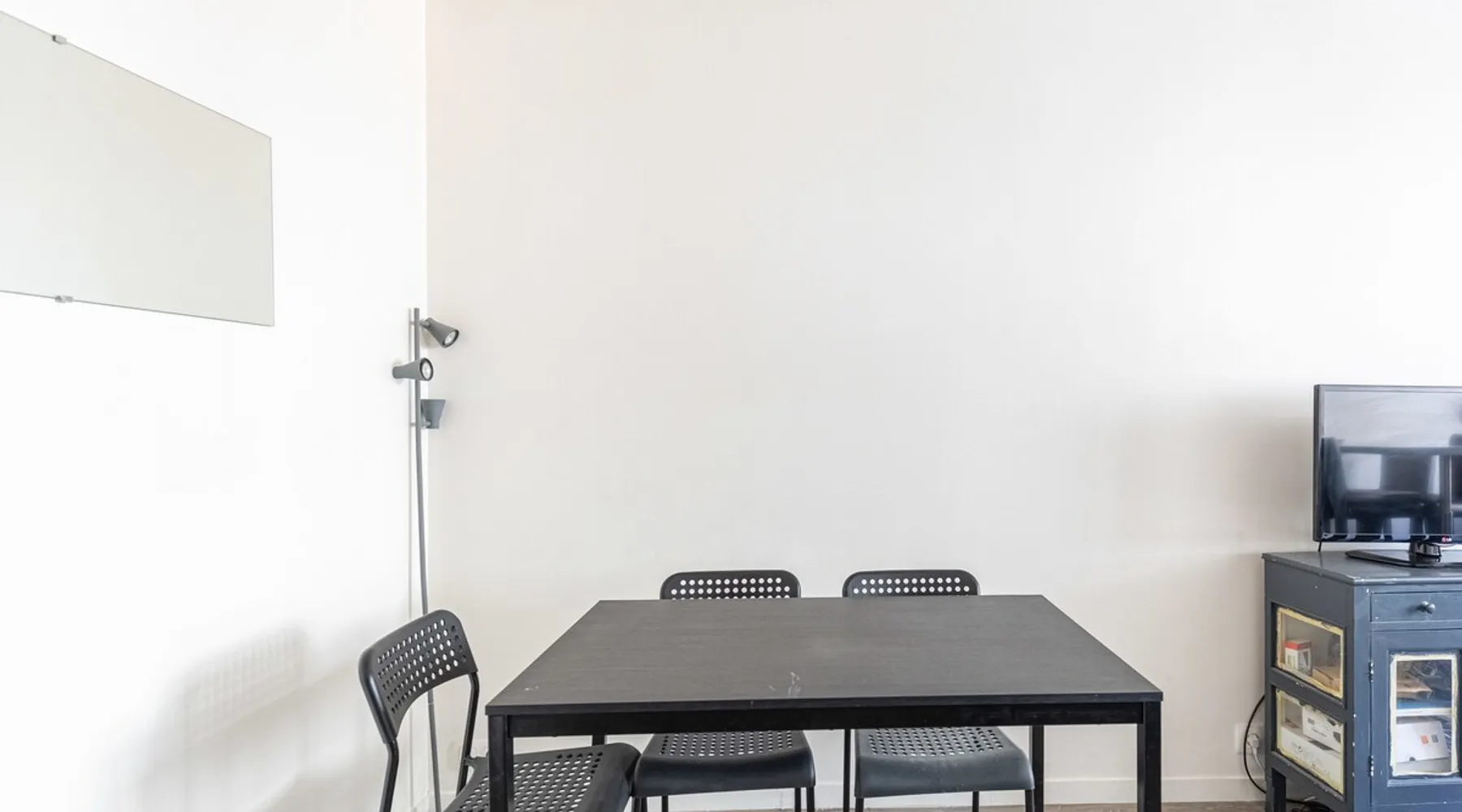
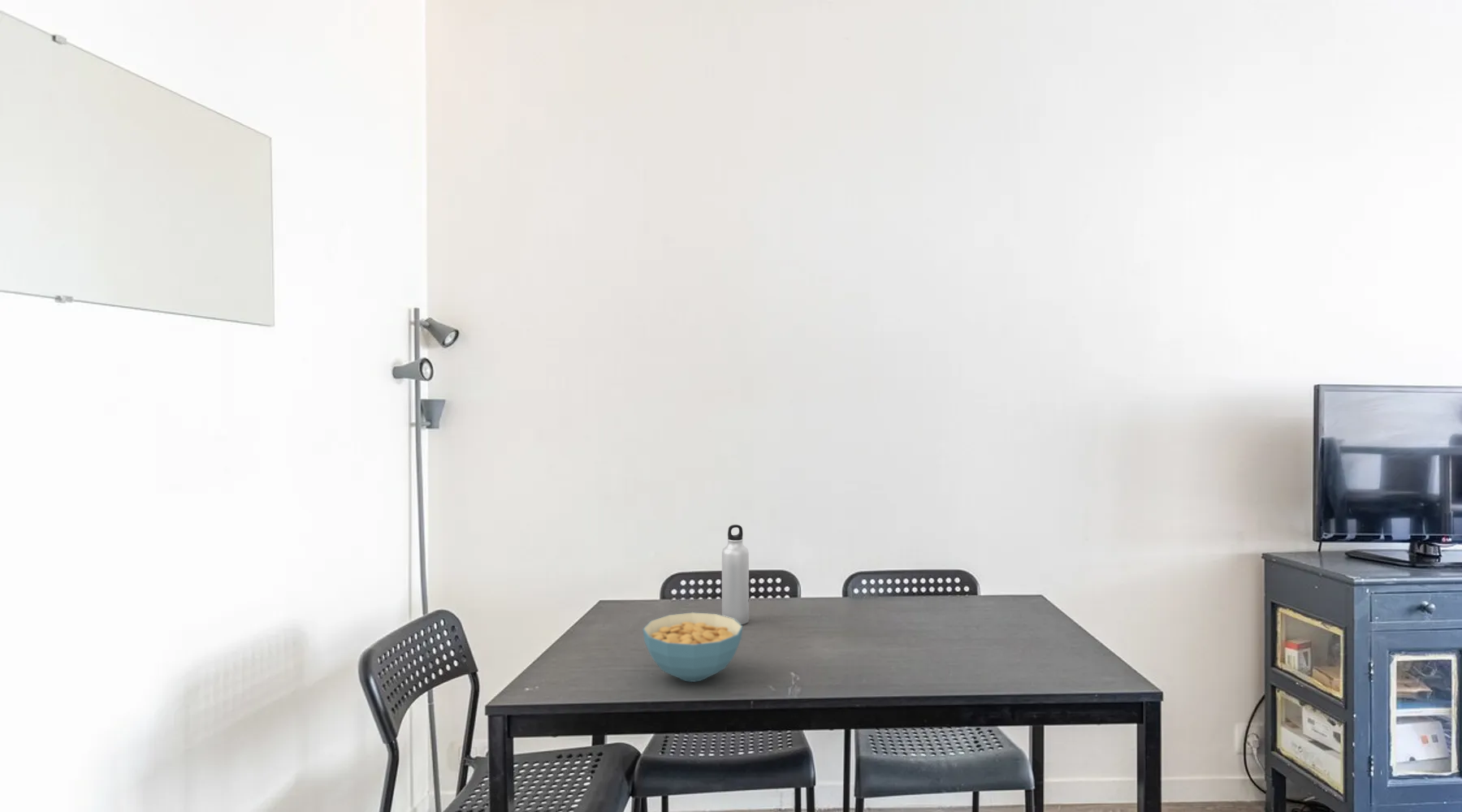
+ water bottle (735, 573)
+ cereal bowl (693, 651)
